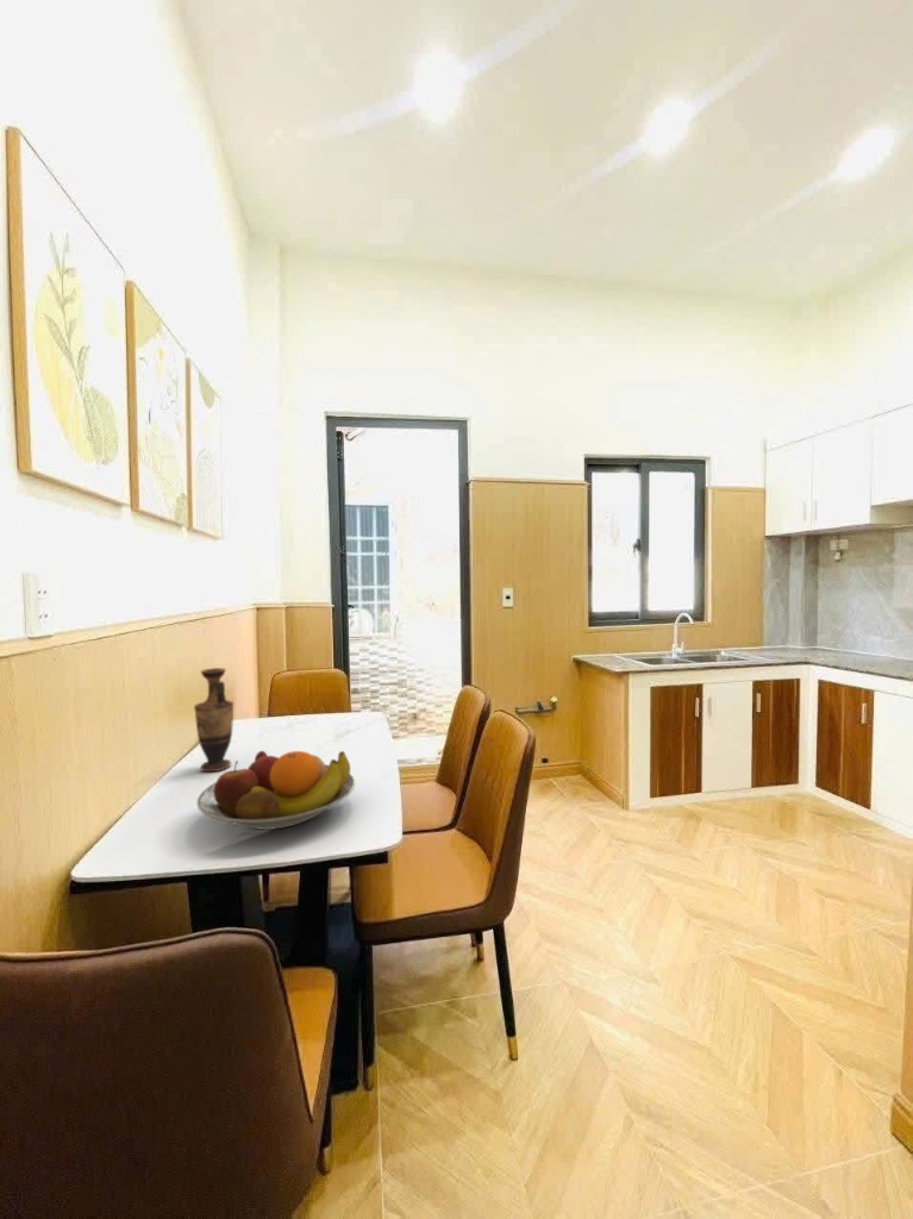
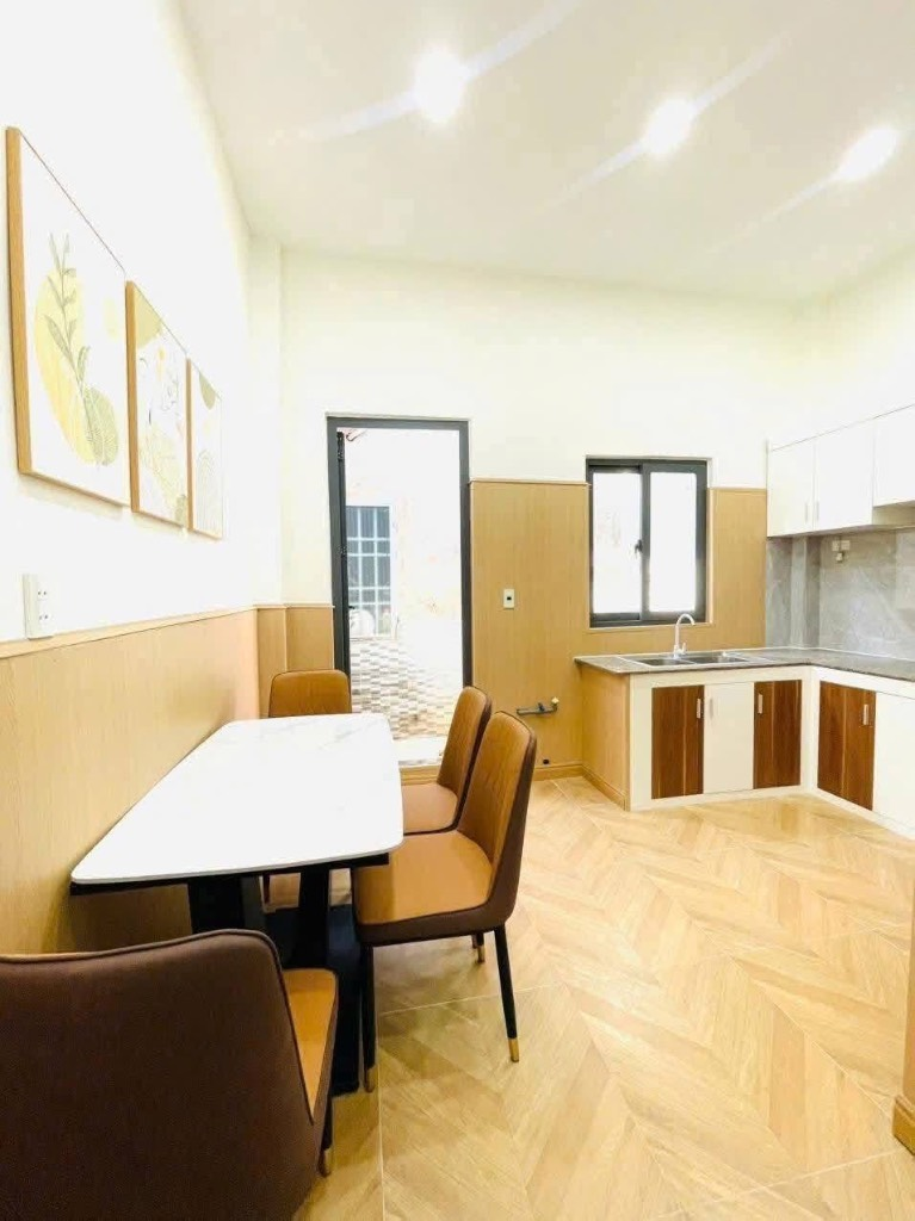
- fruit bowl (279, 781)
- vase (214, 718)
